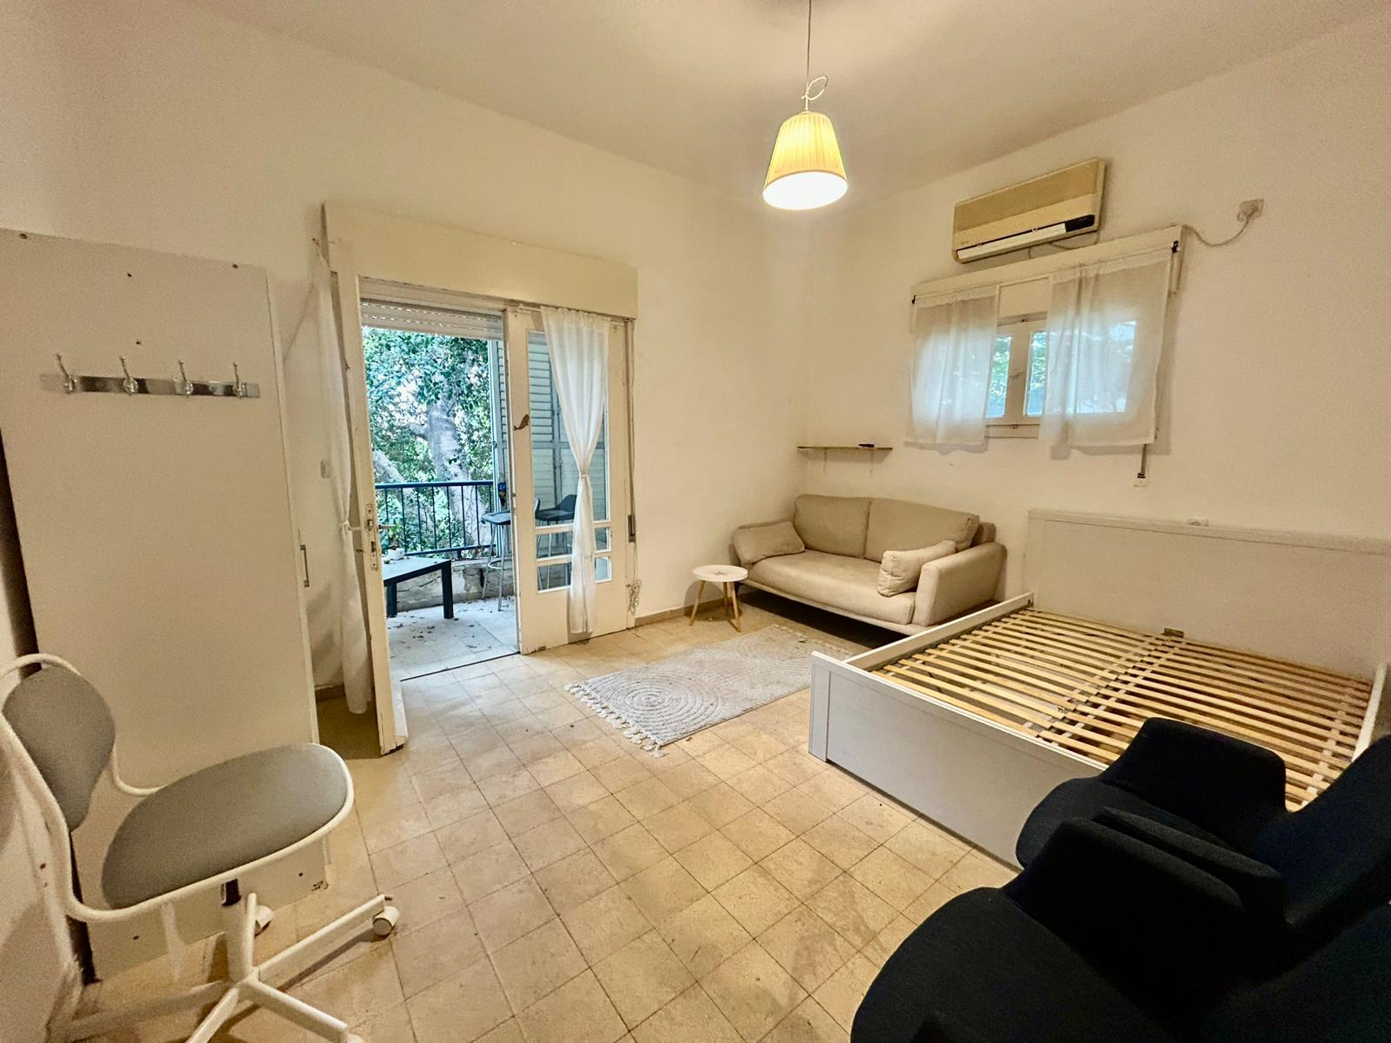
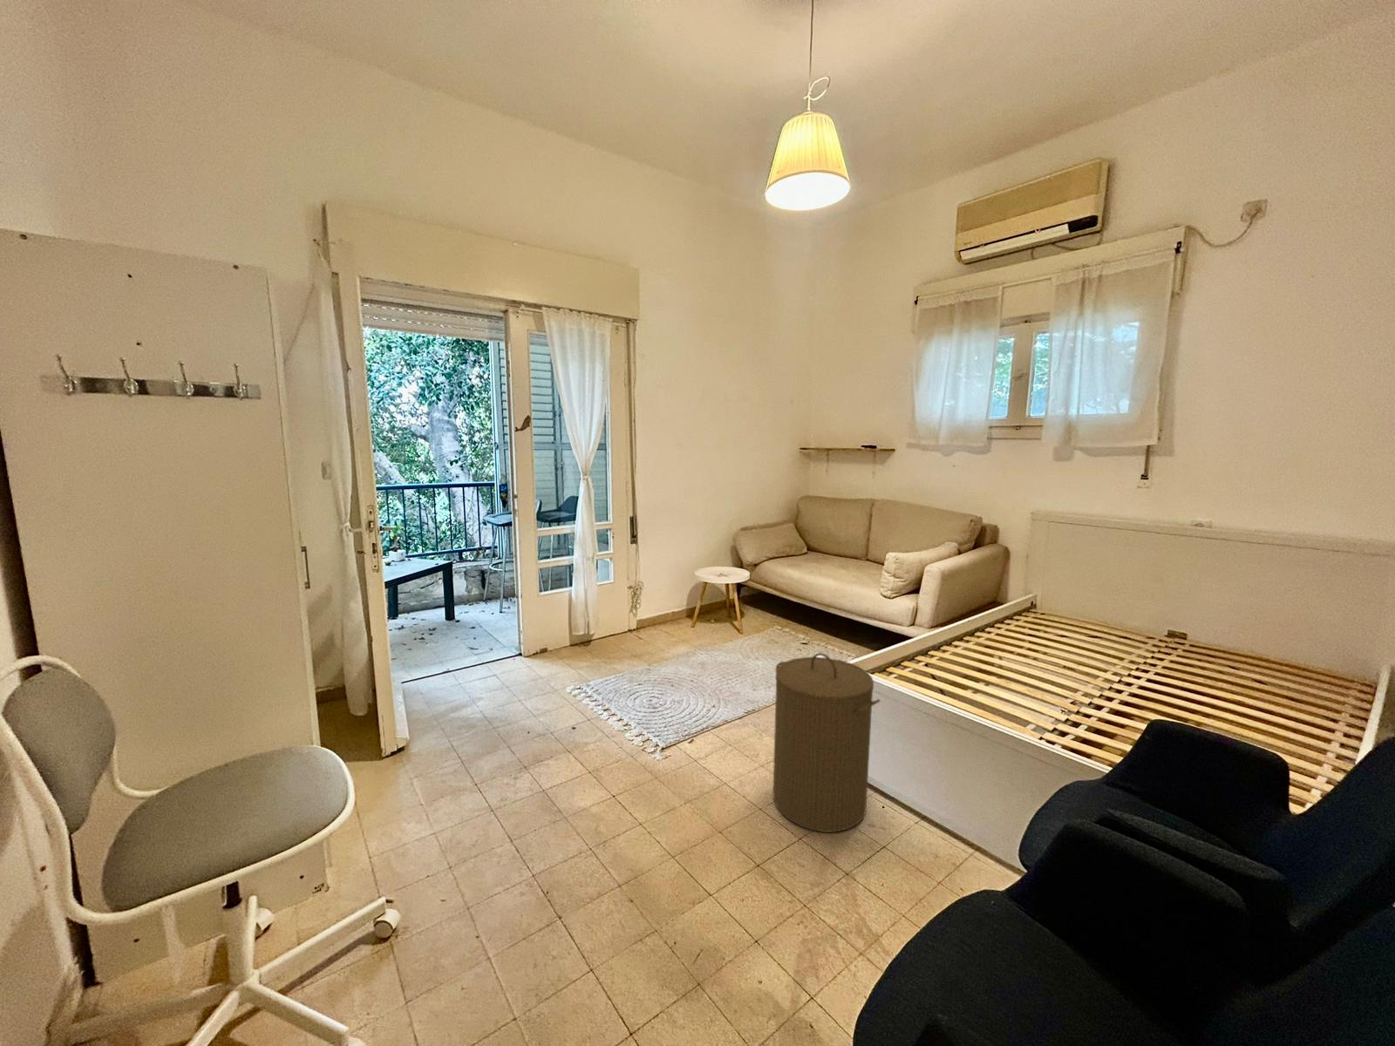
+ laundry hamper (822, 728)
